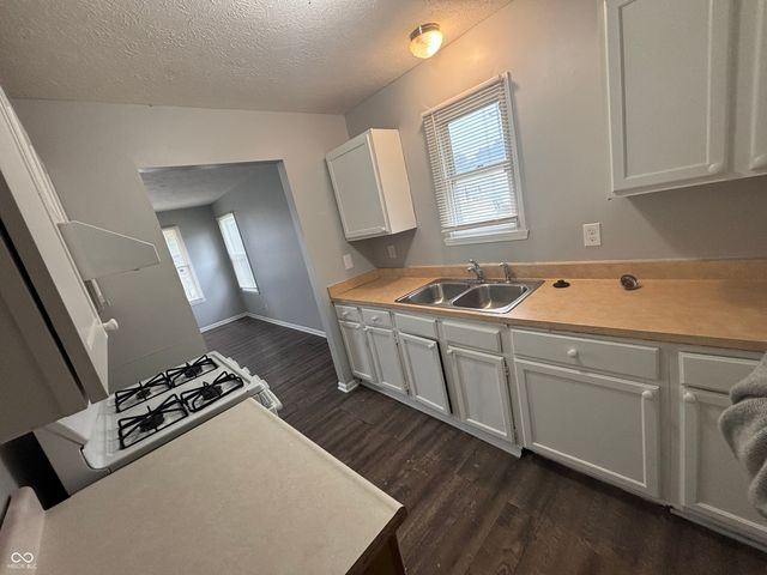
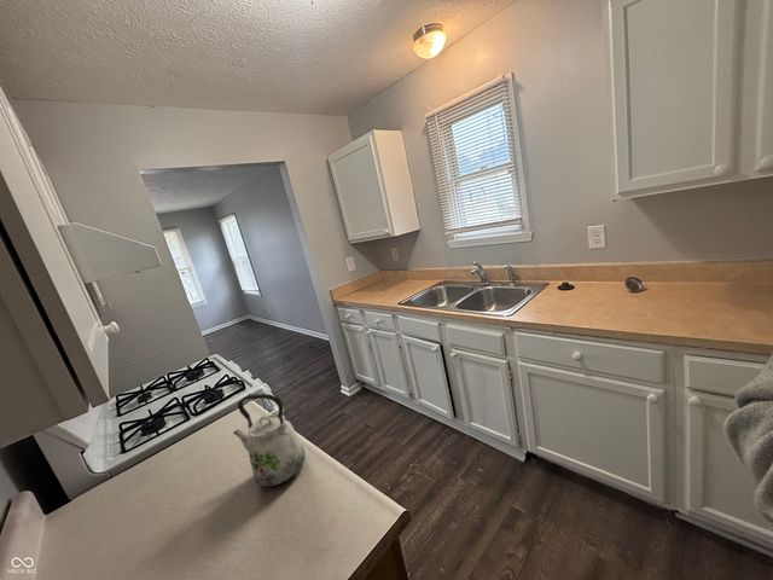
+ kettle (261, 434)
